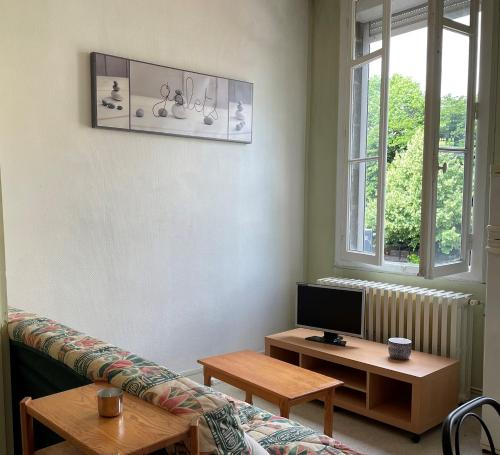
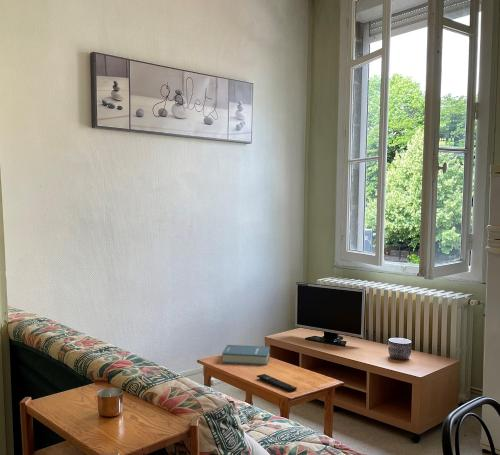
+ hardback book (246, 354)
+ remote control (276, 382)
